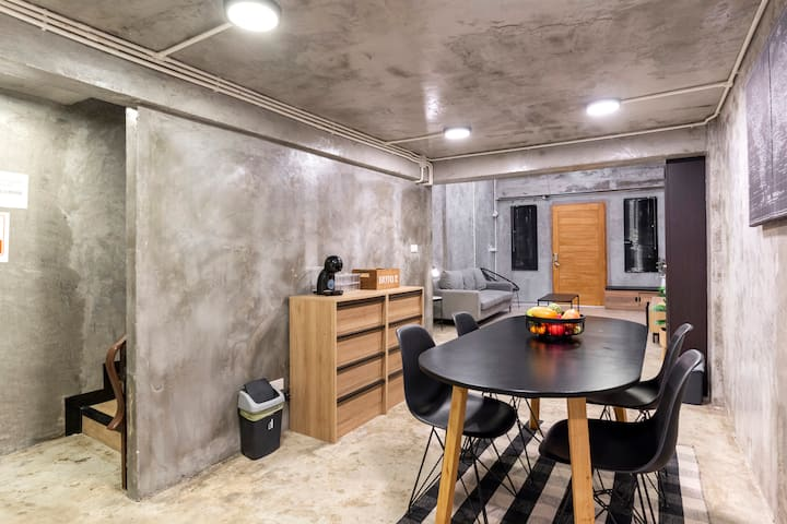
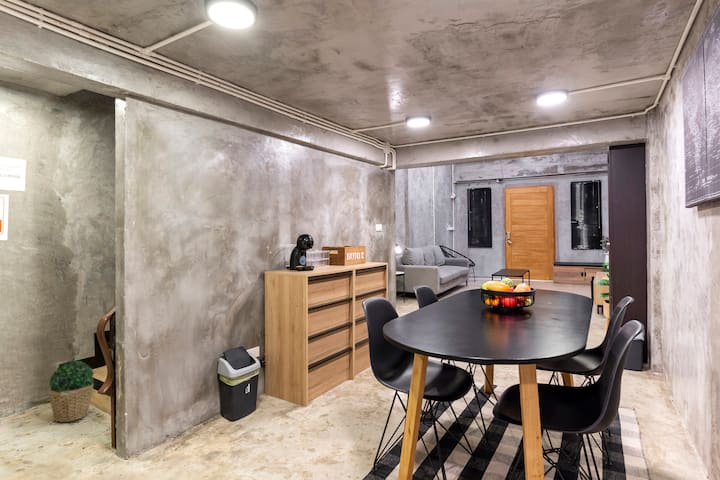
+ potted plant (71, 389)
